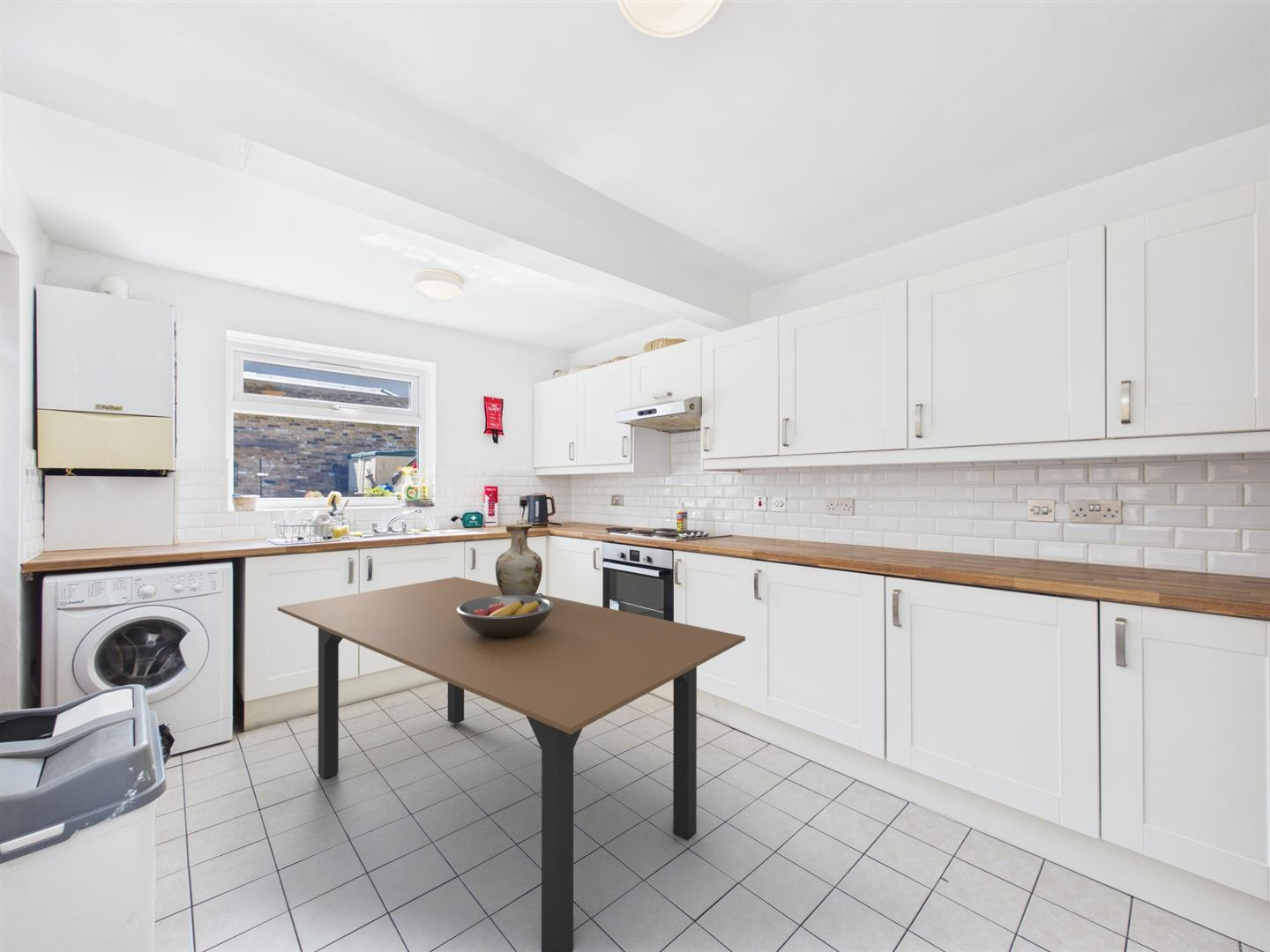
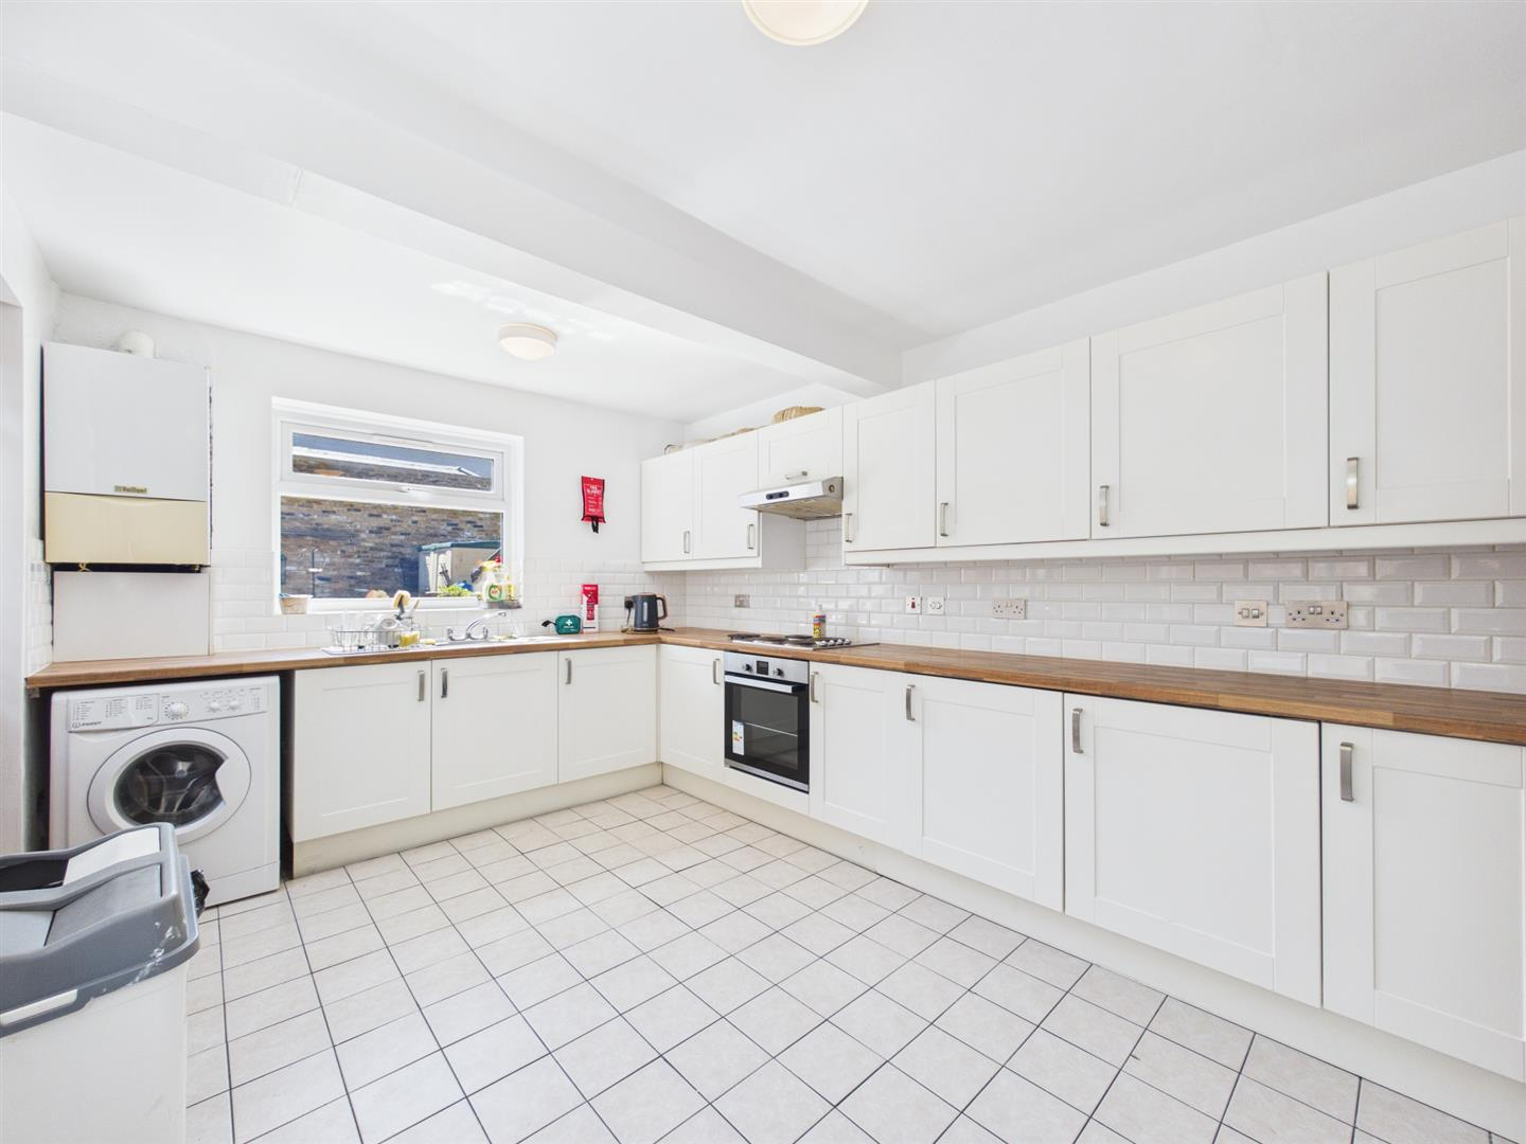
- vase (518, 562)
- dining table (492, 701)
- fruit bowl (505, 614)
